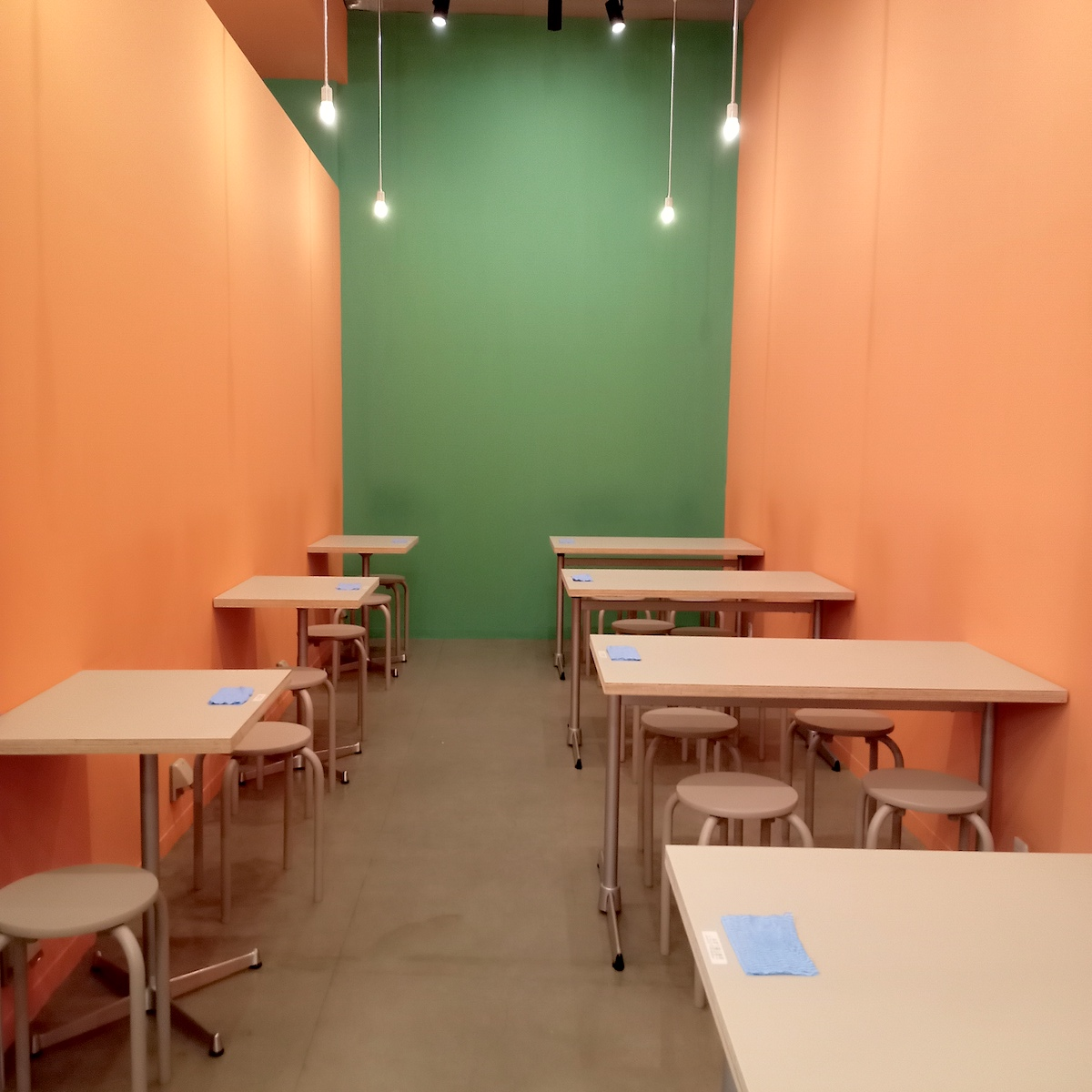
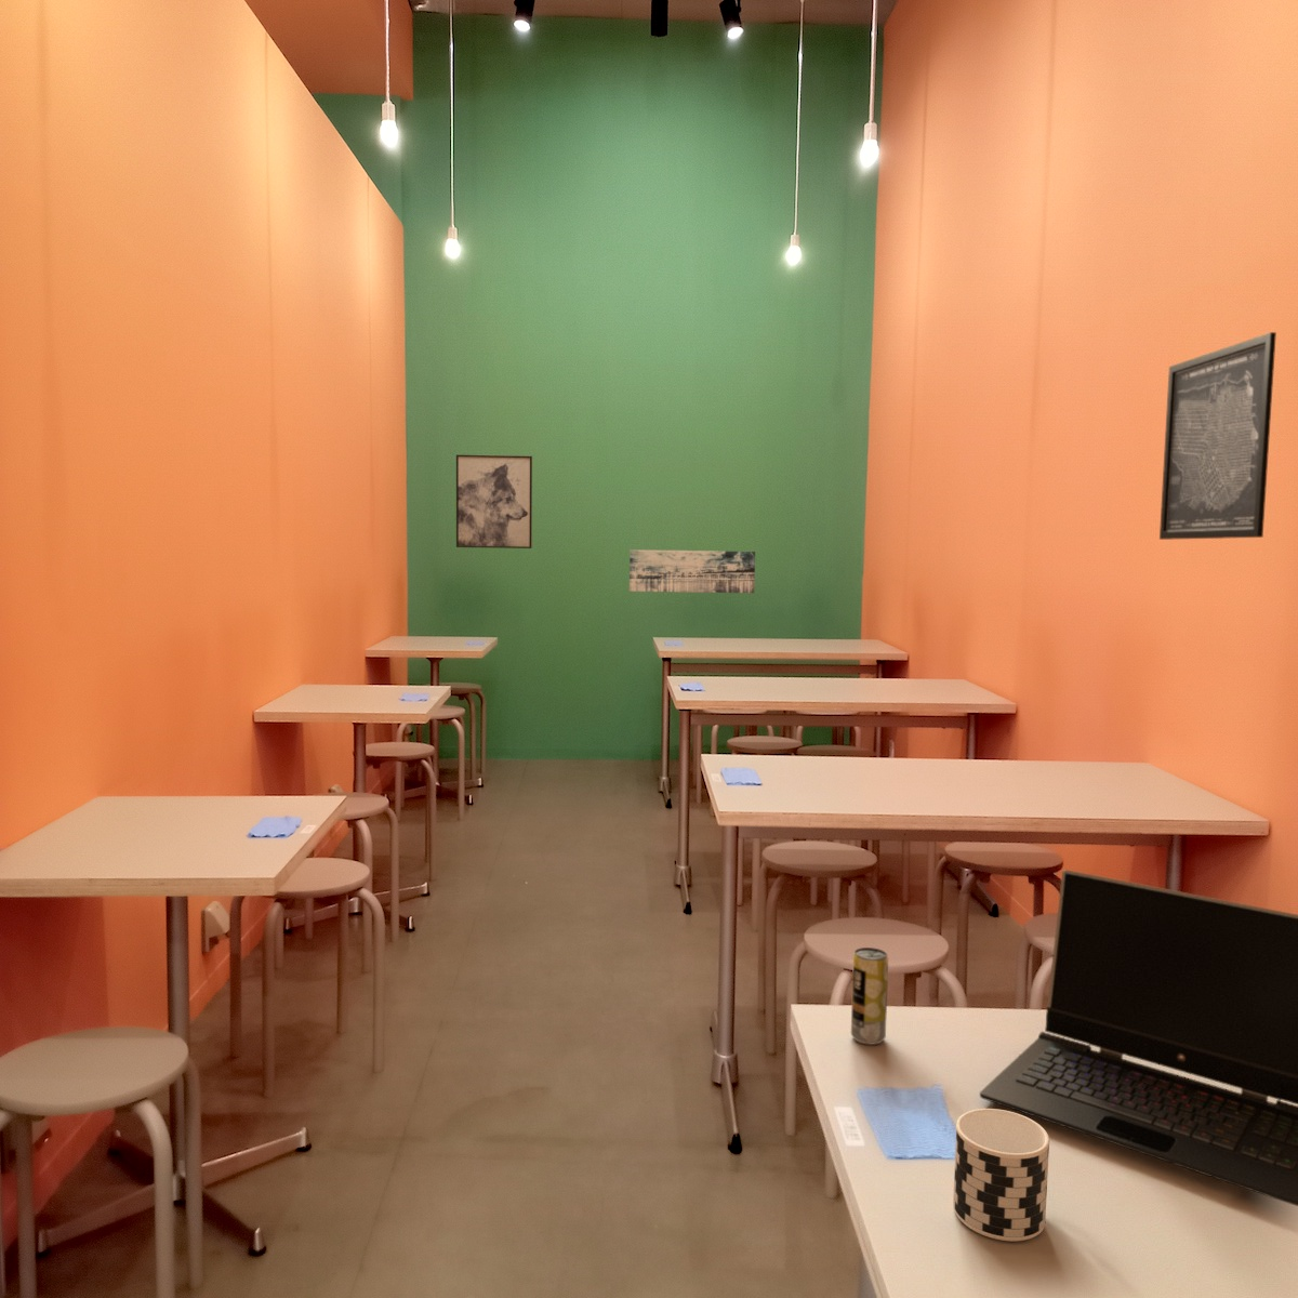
+ wall art (691, 571)
+ beverage can (869, 995)
+ wall art (1211, 445)
+ cup (1004, 1166)
+ laptop computer (1165, 1016)
+ wall art (493, 500)
